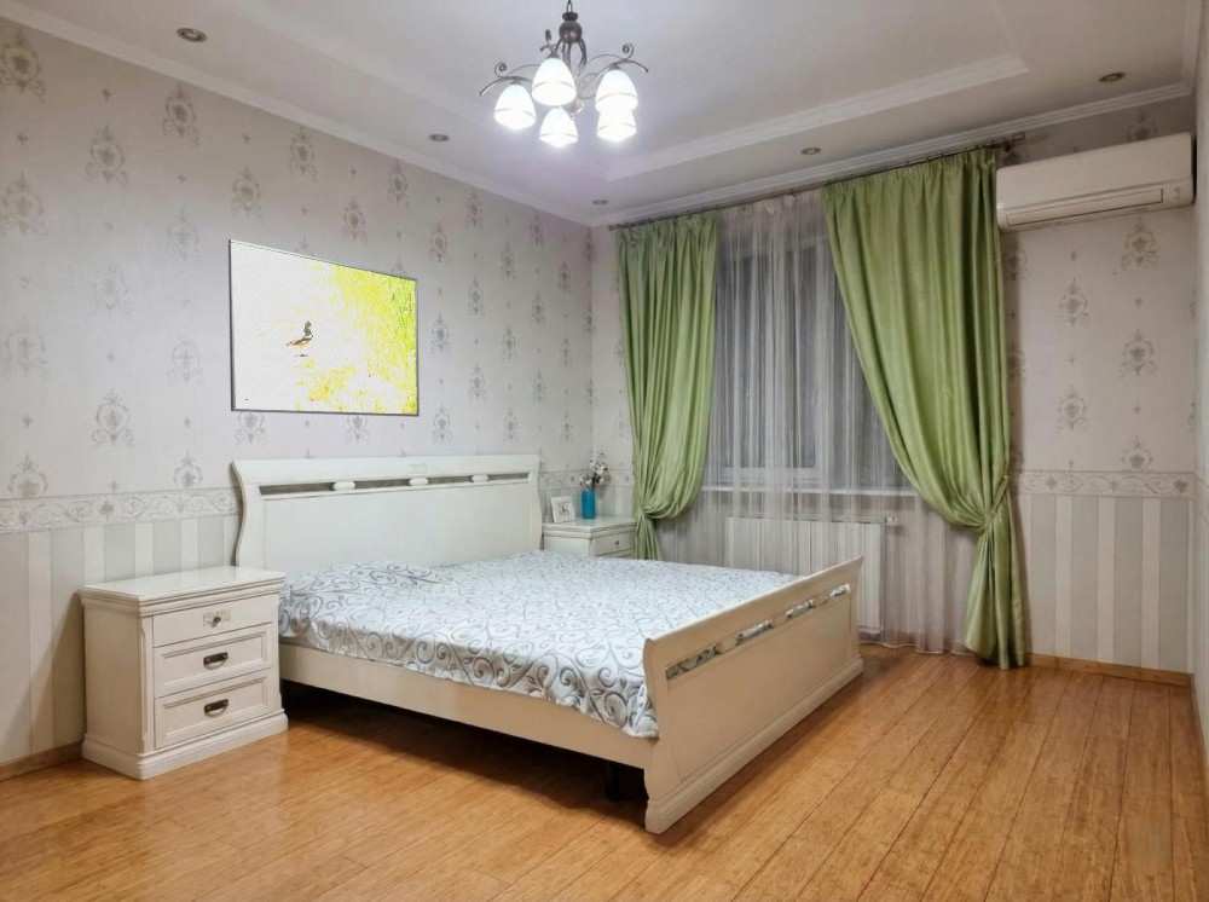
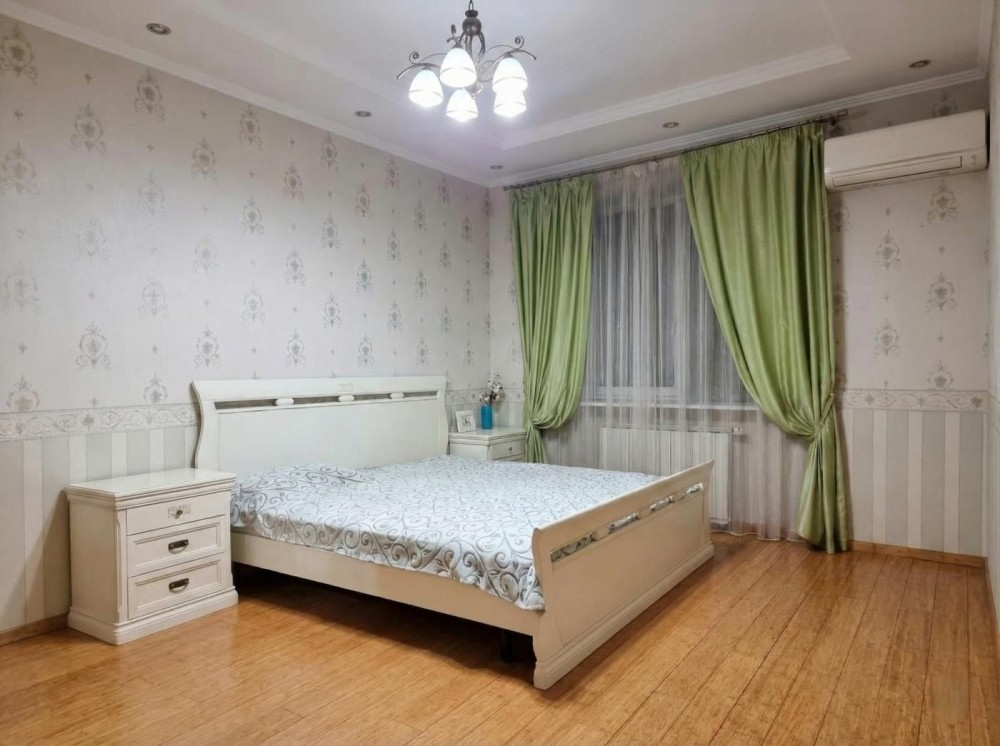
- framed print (334, 337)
